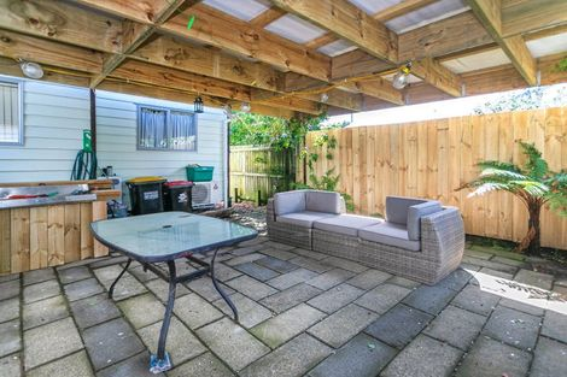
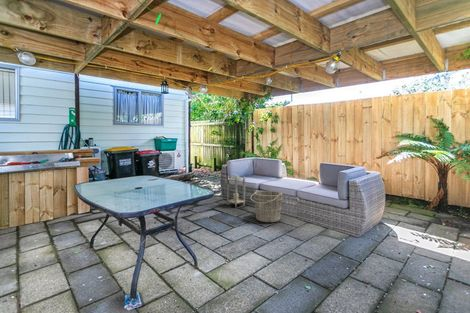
+ lantern (236, 190)
+ bucket (267, 205)
